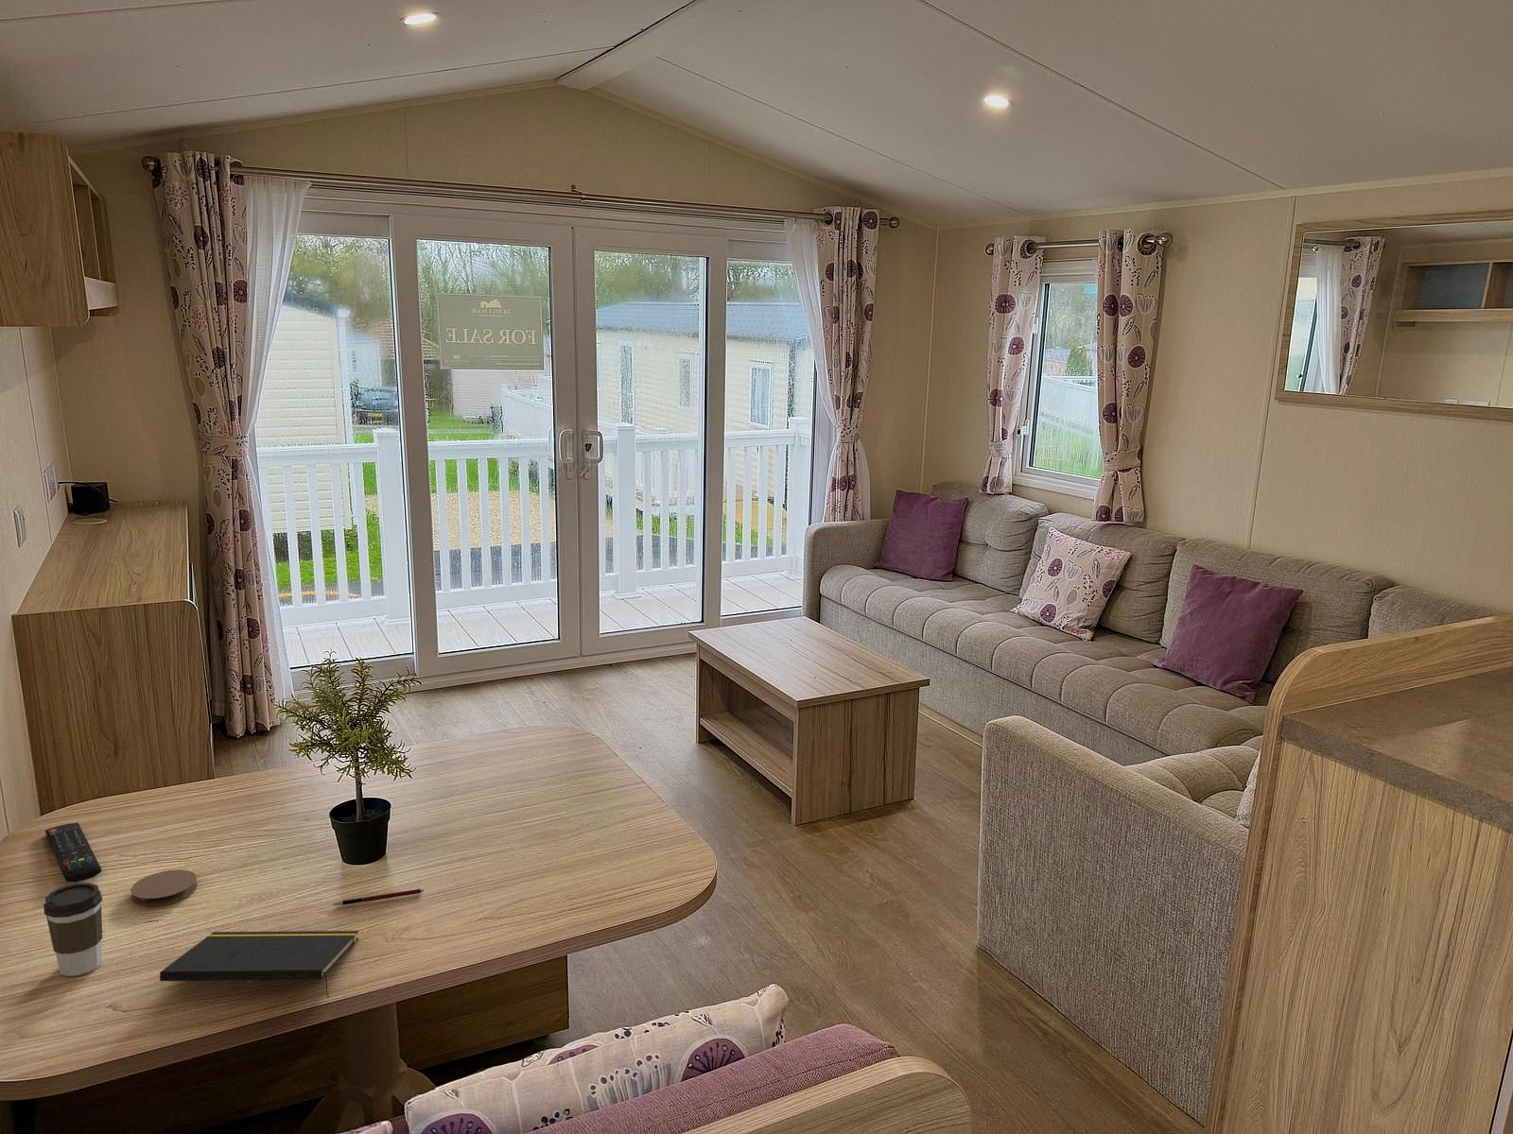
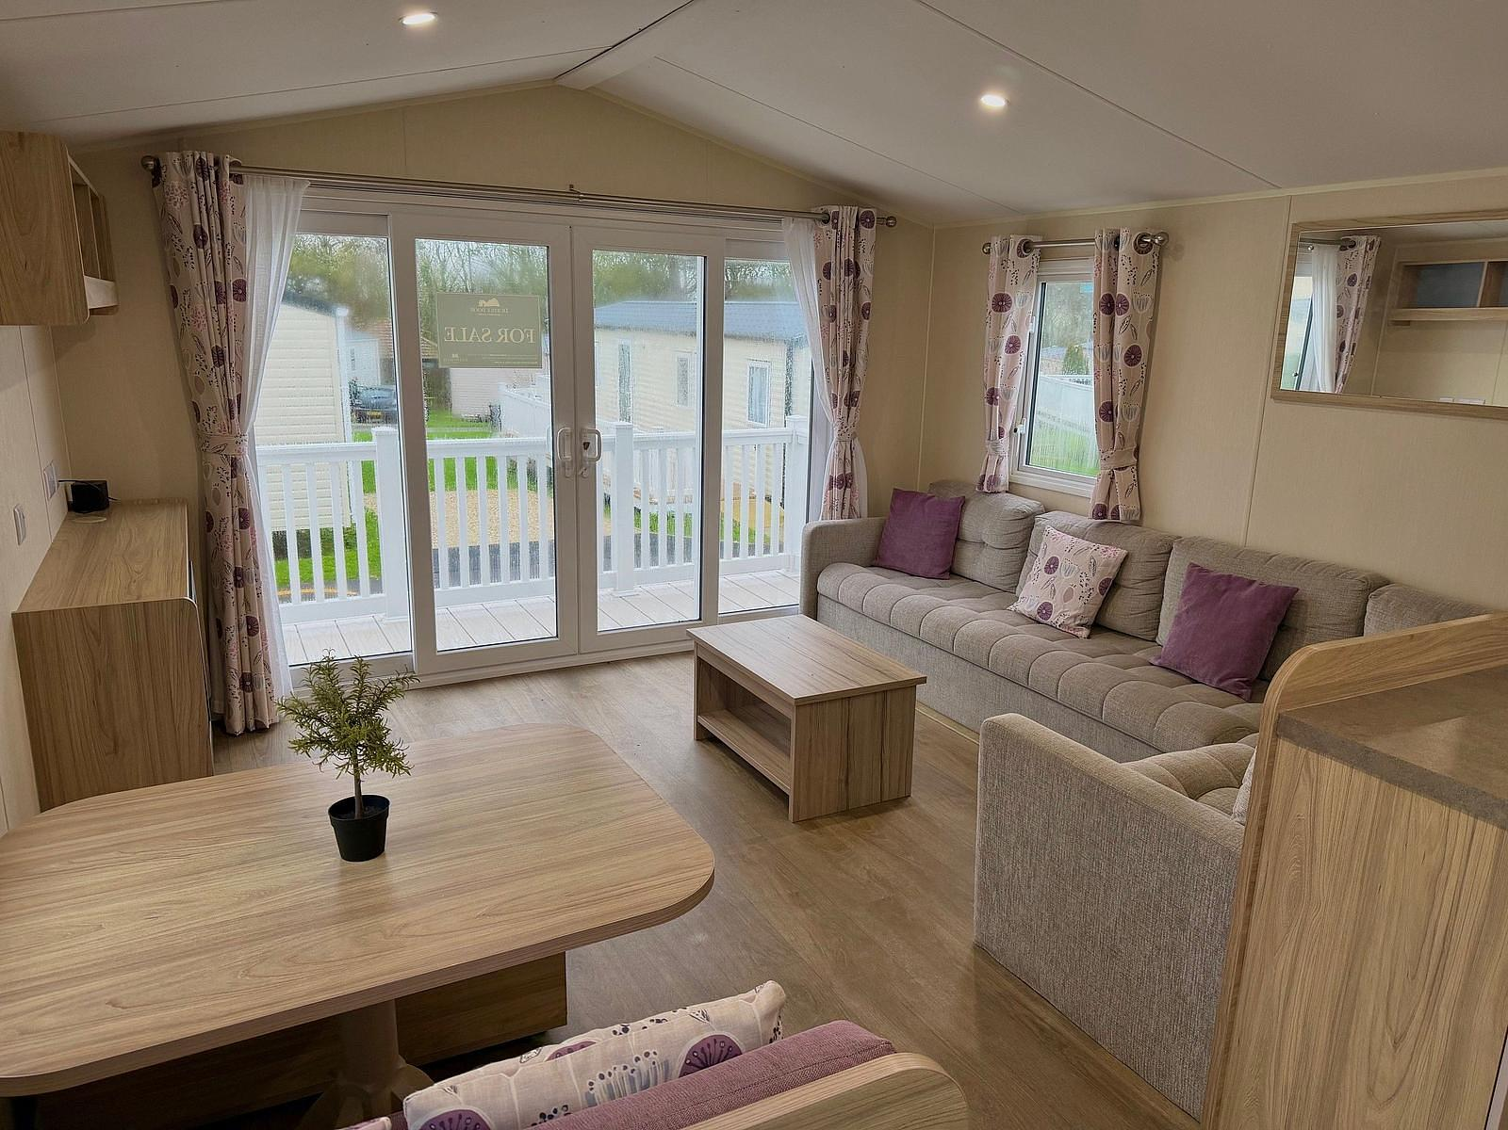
- coffee cup (76, 930)
- notepad (264, 954)
- remote control (71, 850)
- coaster (164, 886)
- pen (379, 897)
